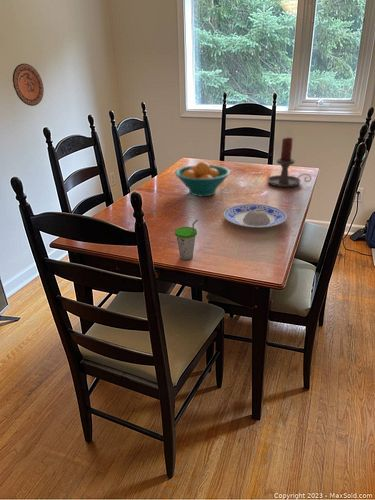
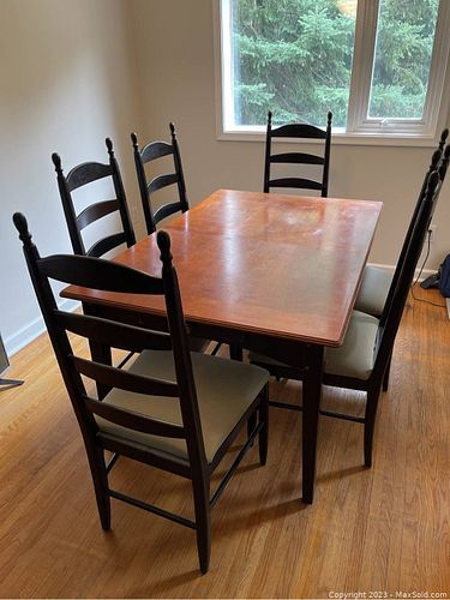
- decorative plate (28, 85)
- plate (254, 214)
- fruit bowl (202, 177)
- cup (185, 238)
- candle holder (290, 160)
